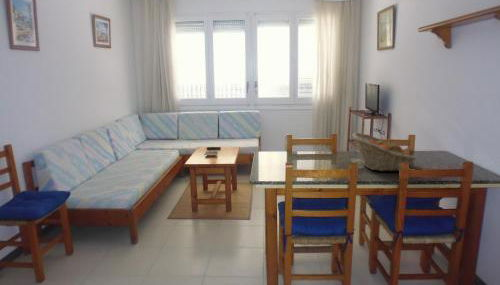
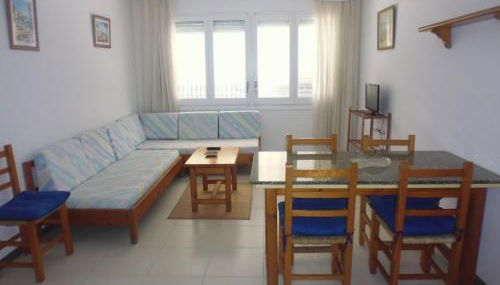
- fruit basket (382, 150)
